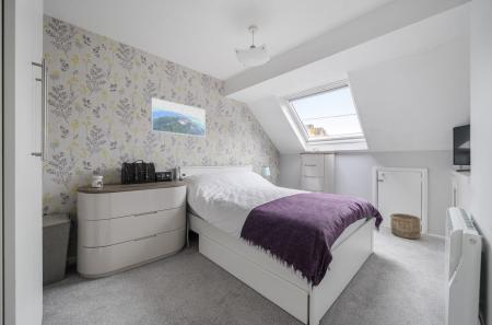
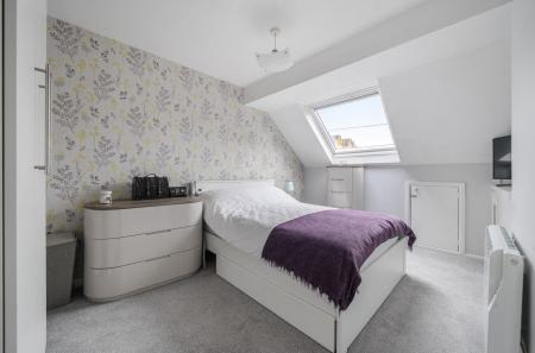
- wooden bucket (405, 225)
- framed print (180, 119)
